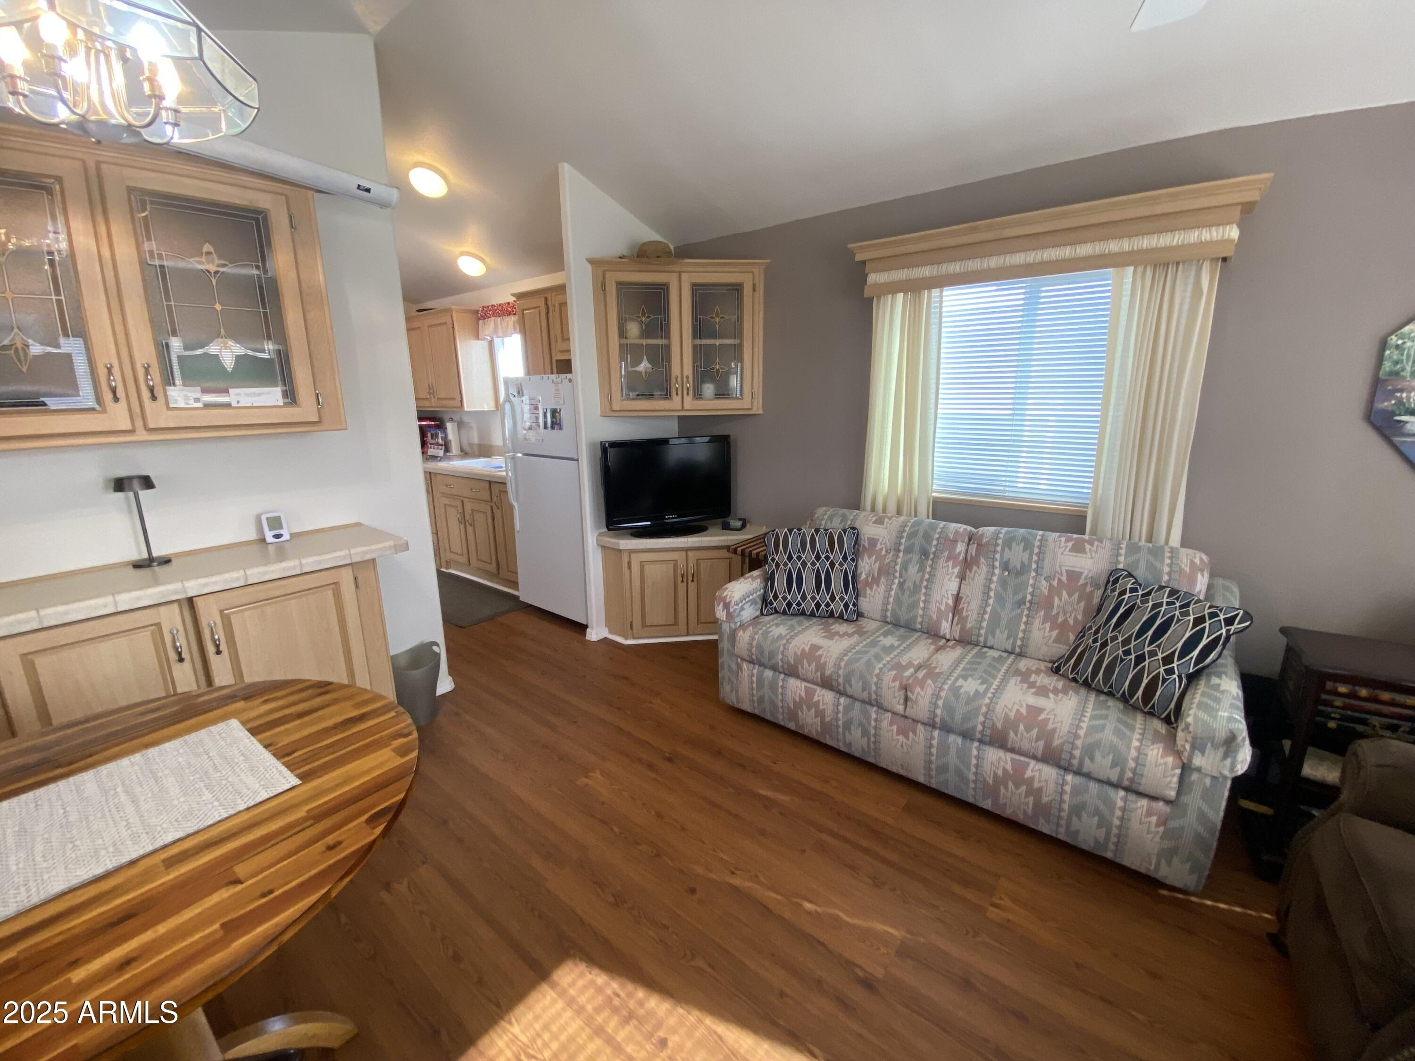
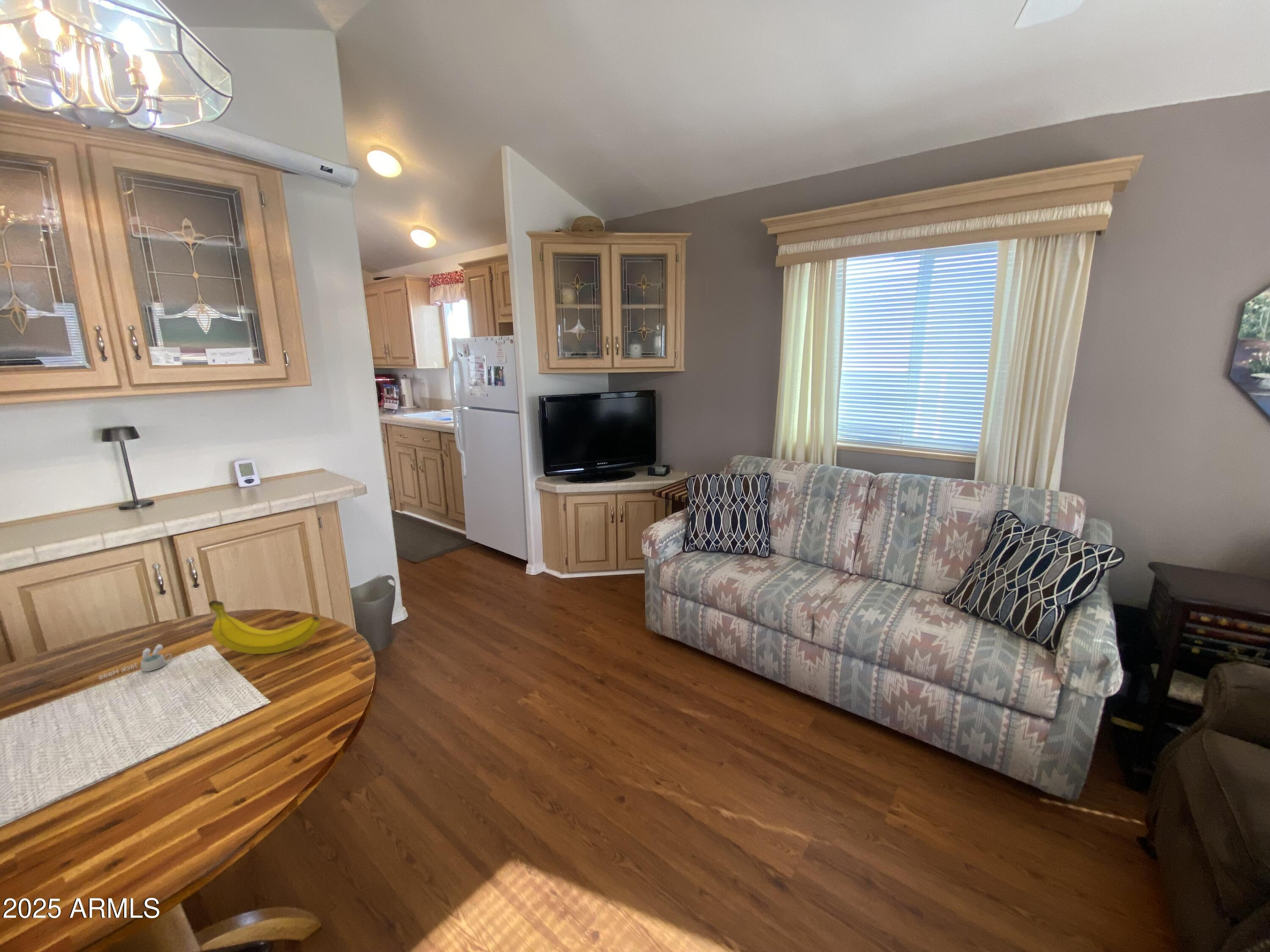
+ cup (136, 663)
+ fruit (267, 630)
